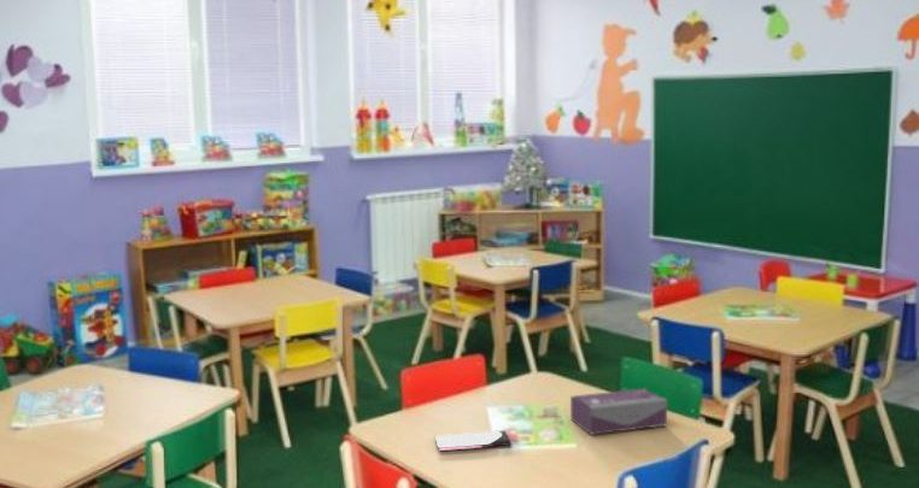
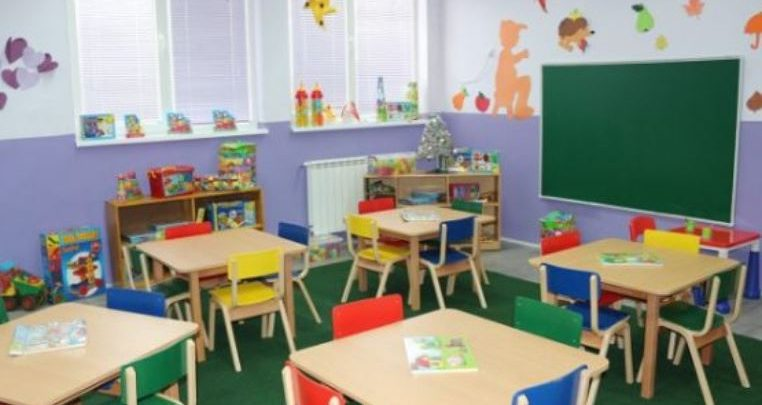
- tissue box (617, 410)
- smartphone (473, 441)
